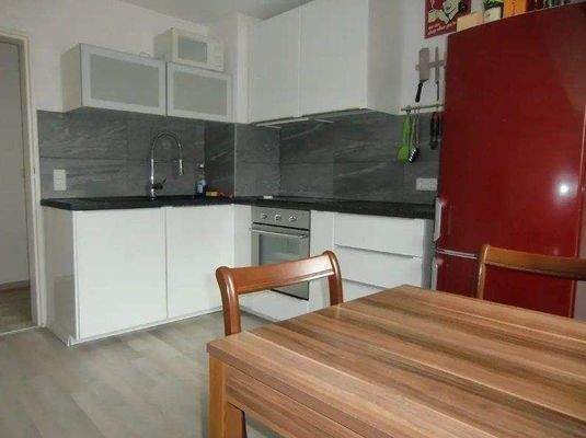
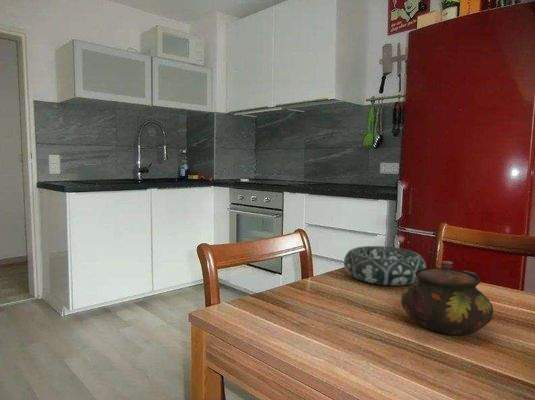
+ decorative bowl (383, 264)
+ teapot (445, 293)
